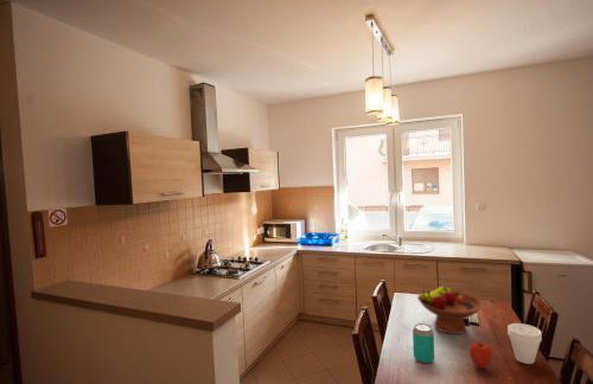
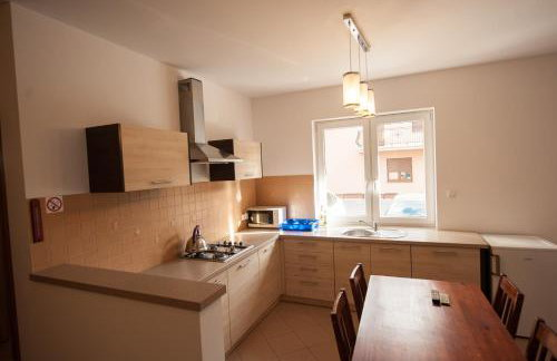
- apple (480, 356)
- beverage can (423, 343)
- fruit bowl (449, 308)
- cup (524, 344)
